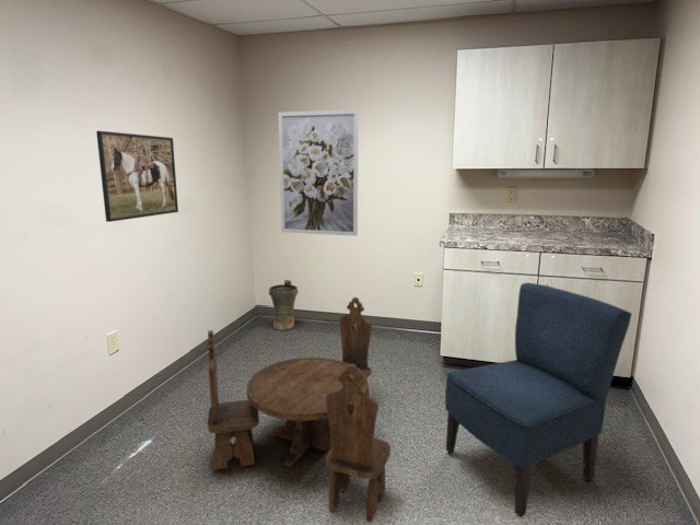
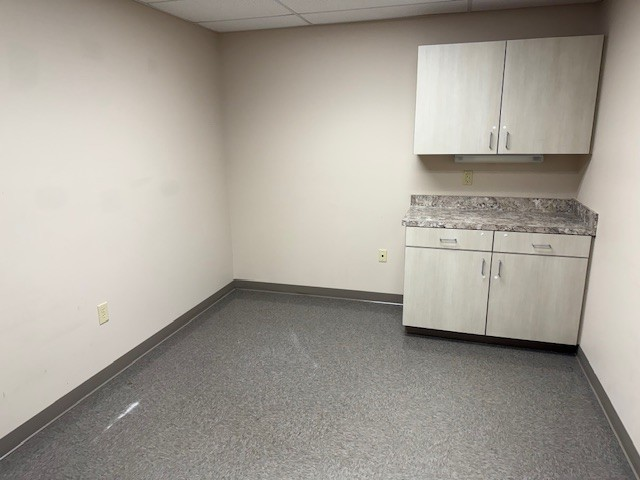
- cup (283, 304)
- dining set (310, 394)
- chair (525, 386)
- wall art (317, 174)
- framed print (142, 176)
